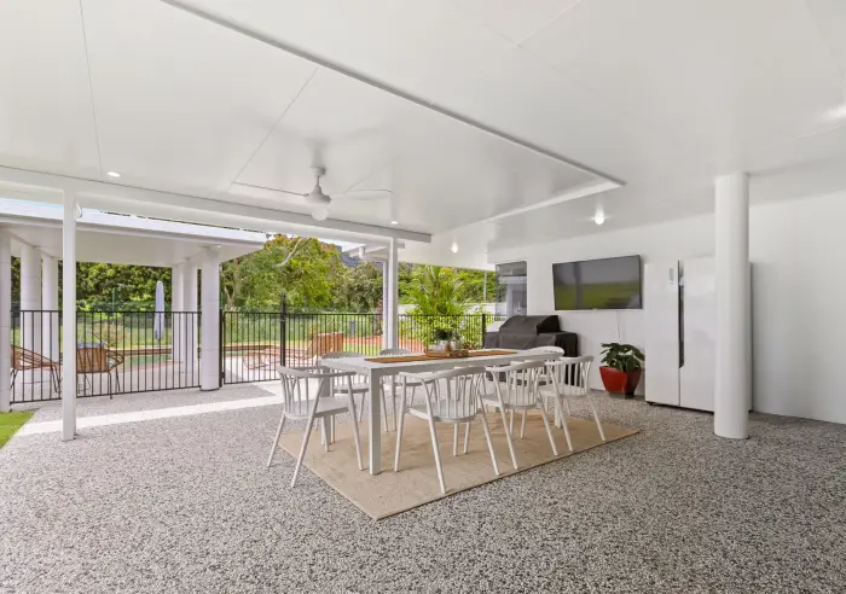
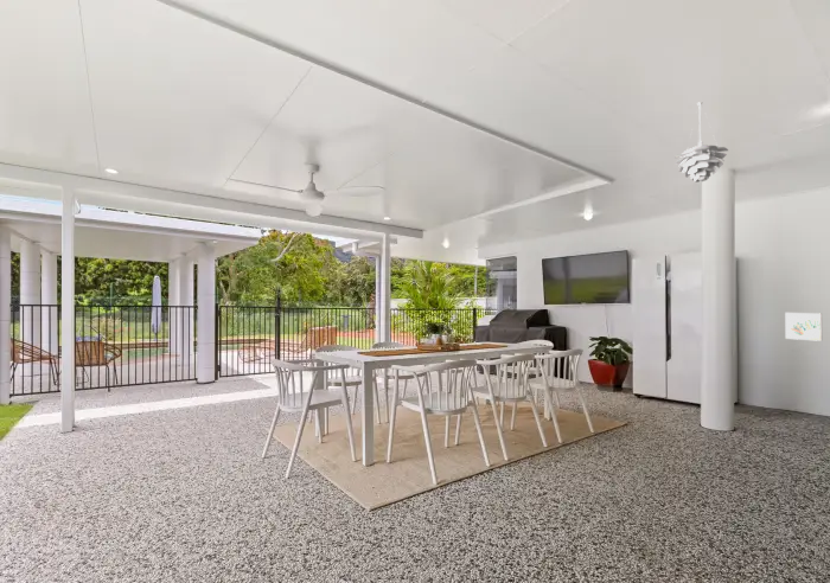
+ wall art (803, 326)
+ pendant light (700, 141)
